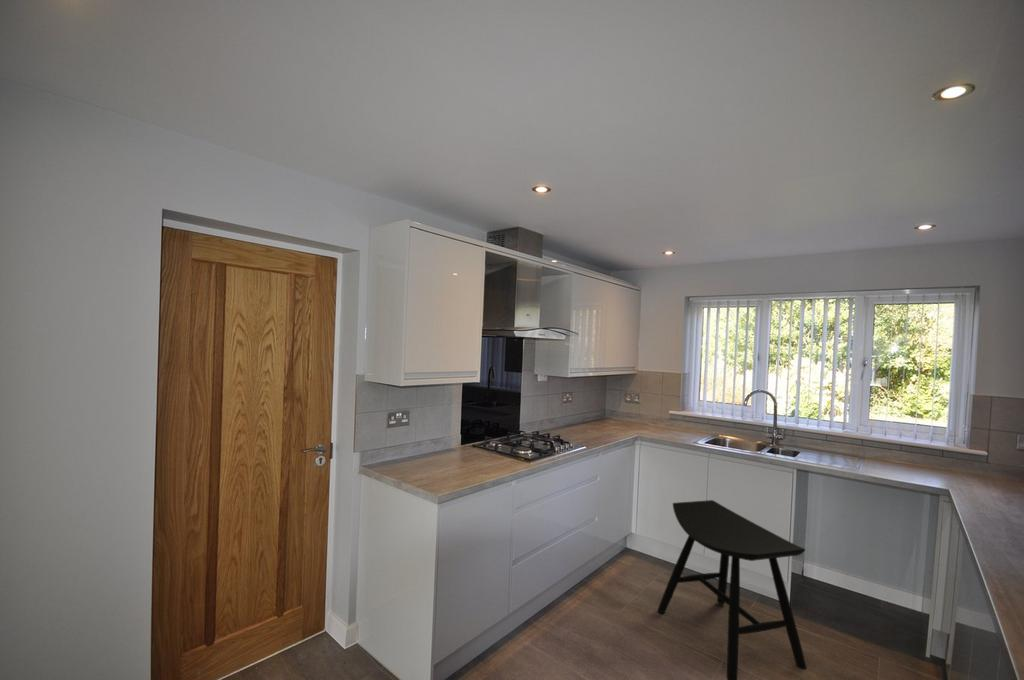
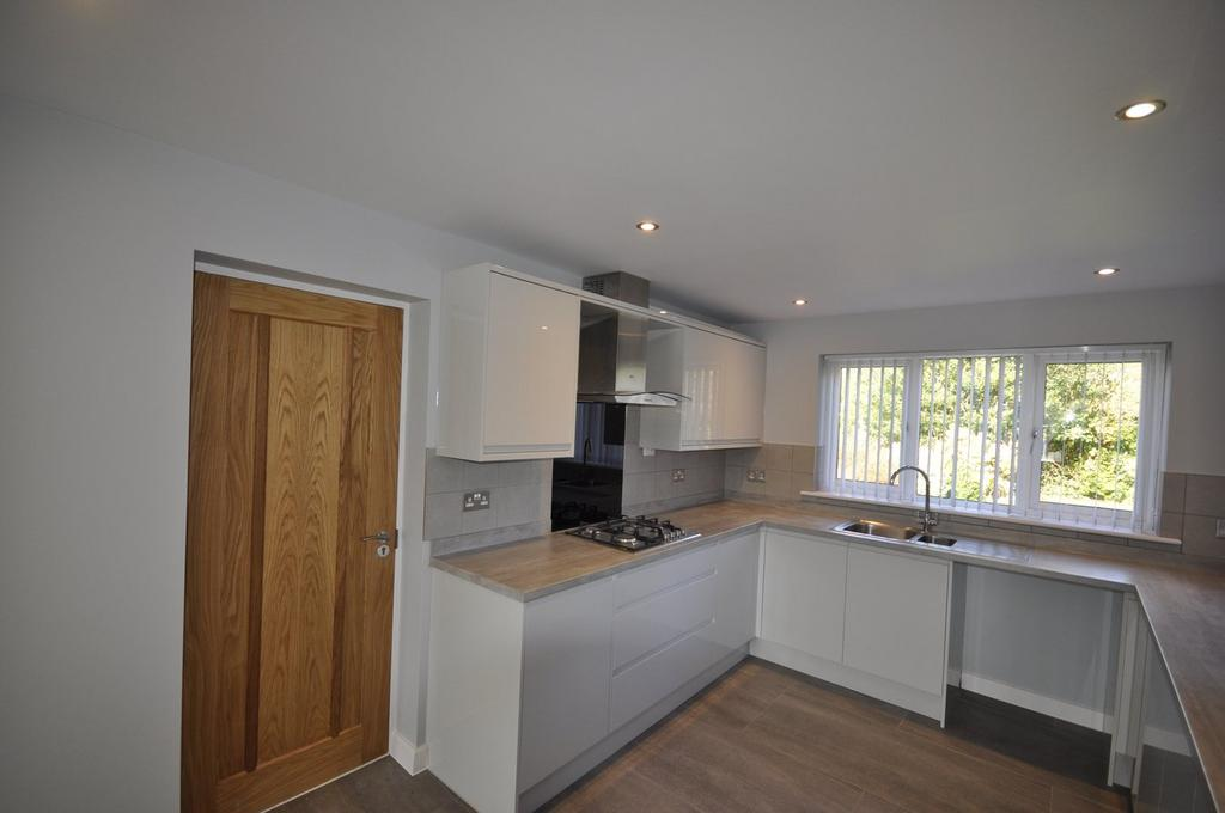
- stool (730, 580)
